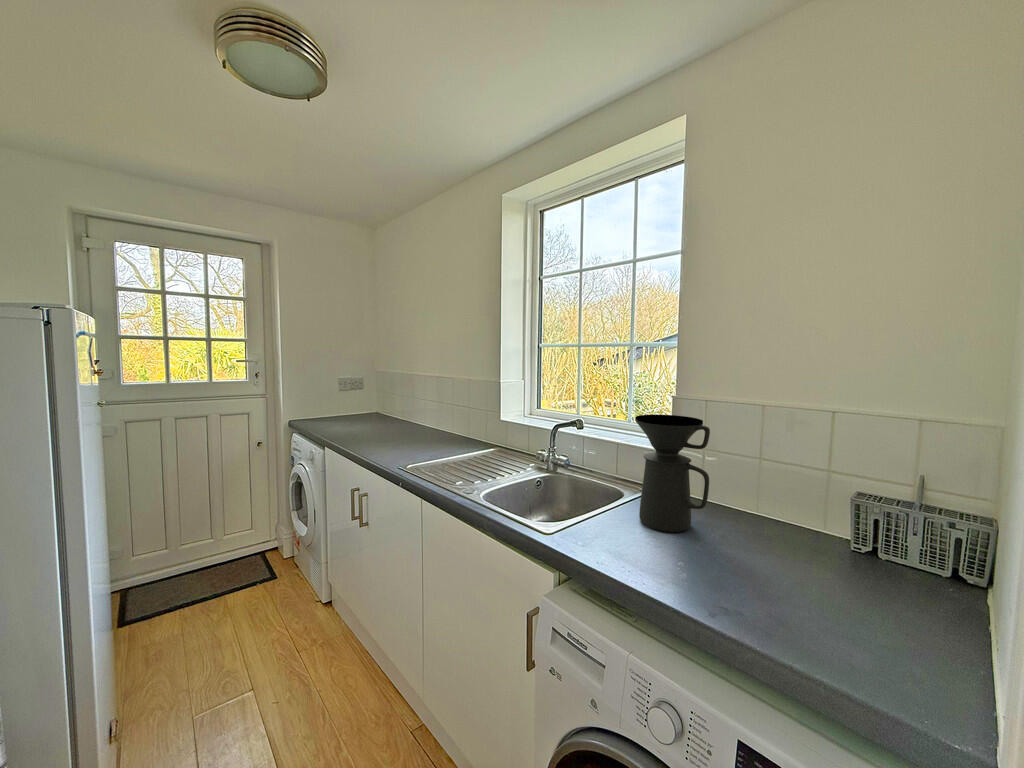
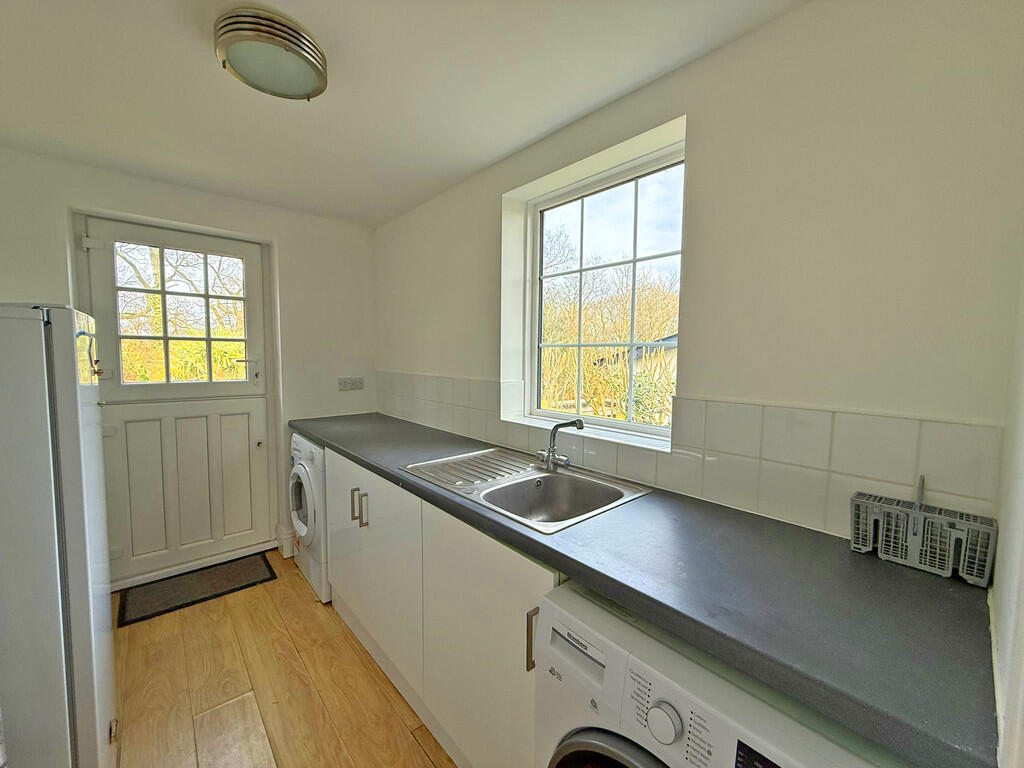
- coffee maker (666, 471)
